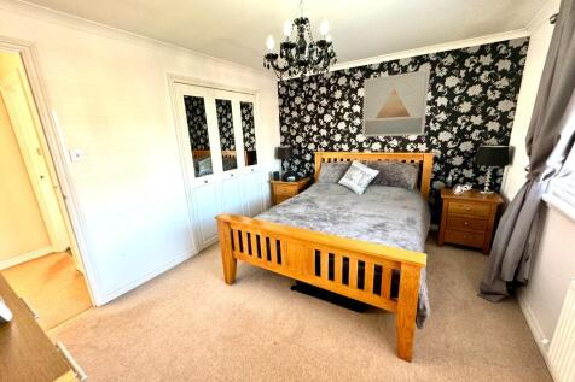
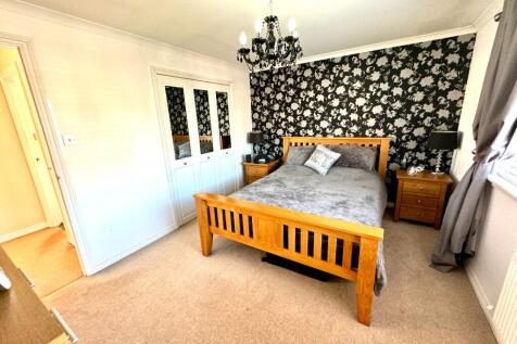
- wall art (393, 106)
